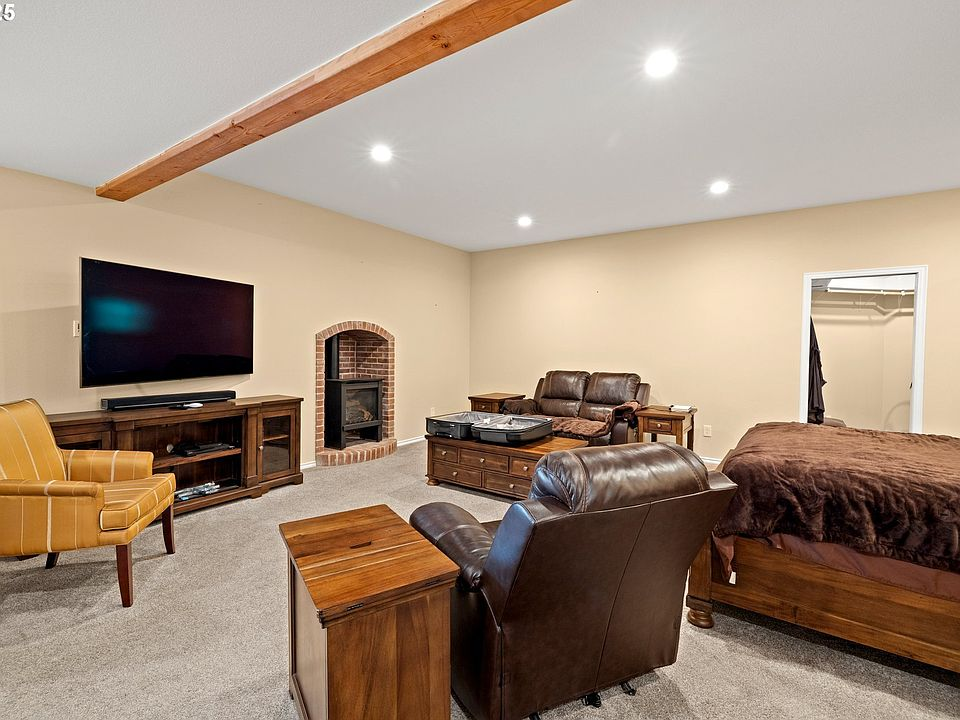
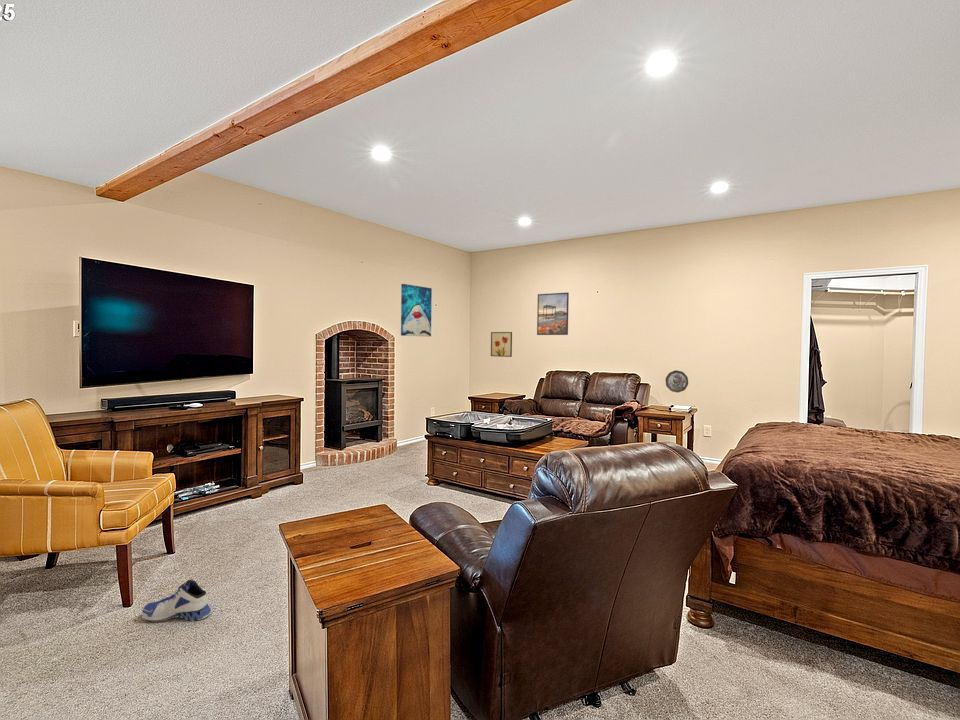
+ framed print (552, 314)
+ sneaker (179, 598)
+ wall art (416, 311)
+ decorative plate (677, 381)
+ wall art (501, 344)
